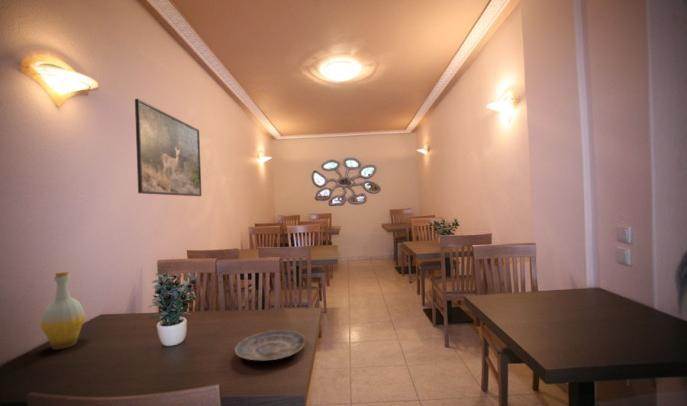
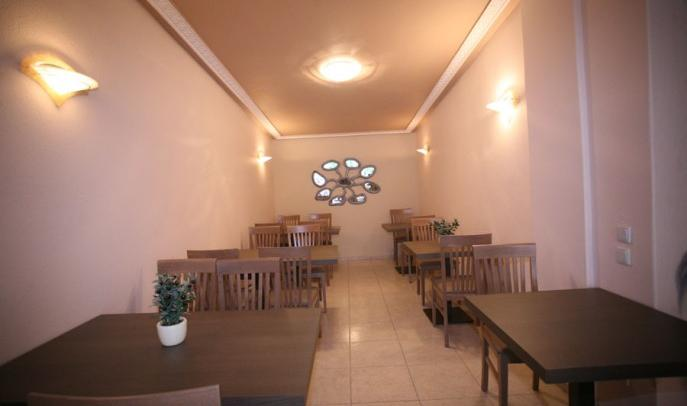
- plate (271, 346)
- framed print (174, 156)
- bottle (63, 308)
